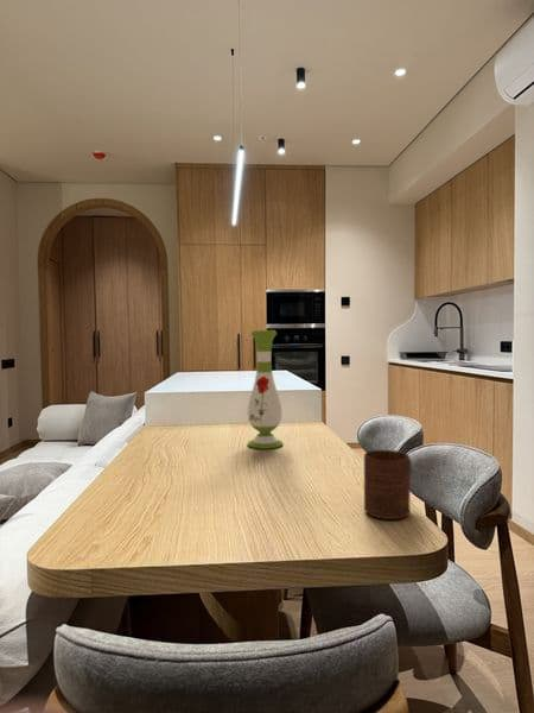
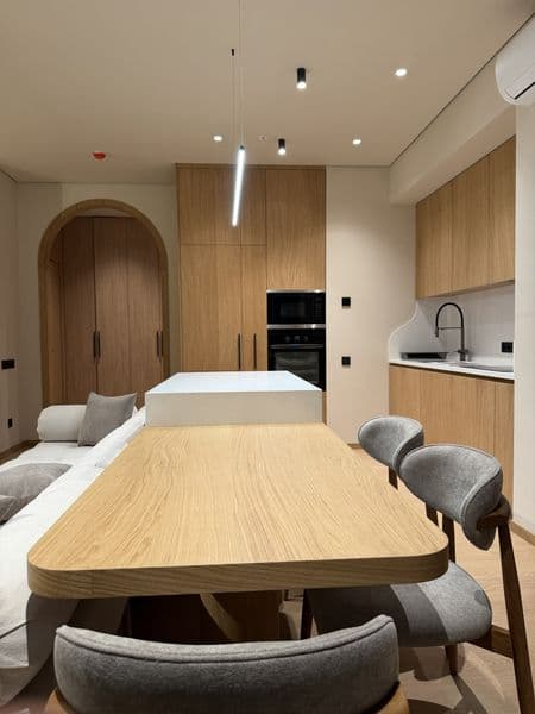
- vase (263, 387)
- cup (388, 481)
